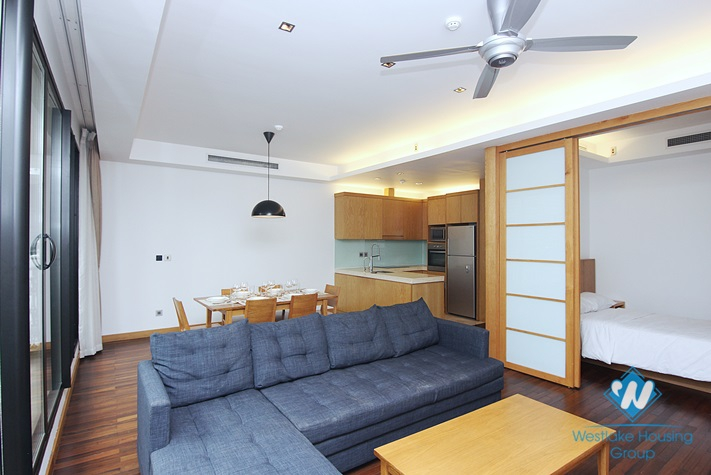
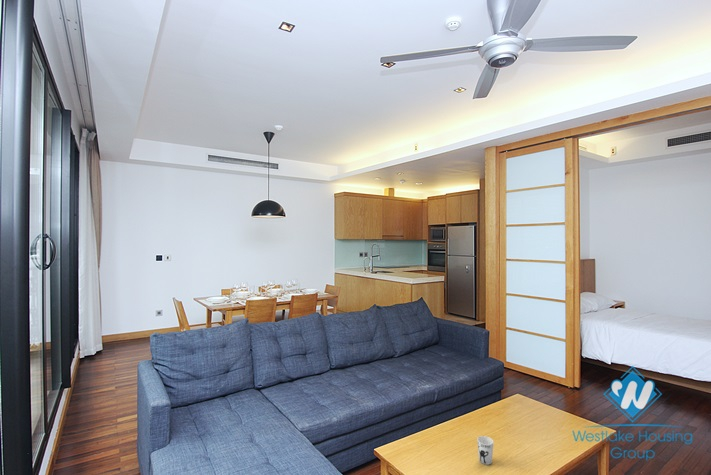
+ cup (485, 450)
